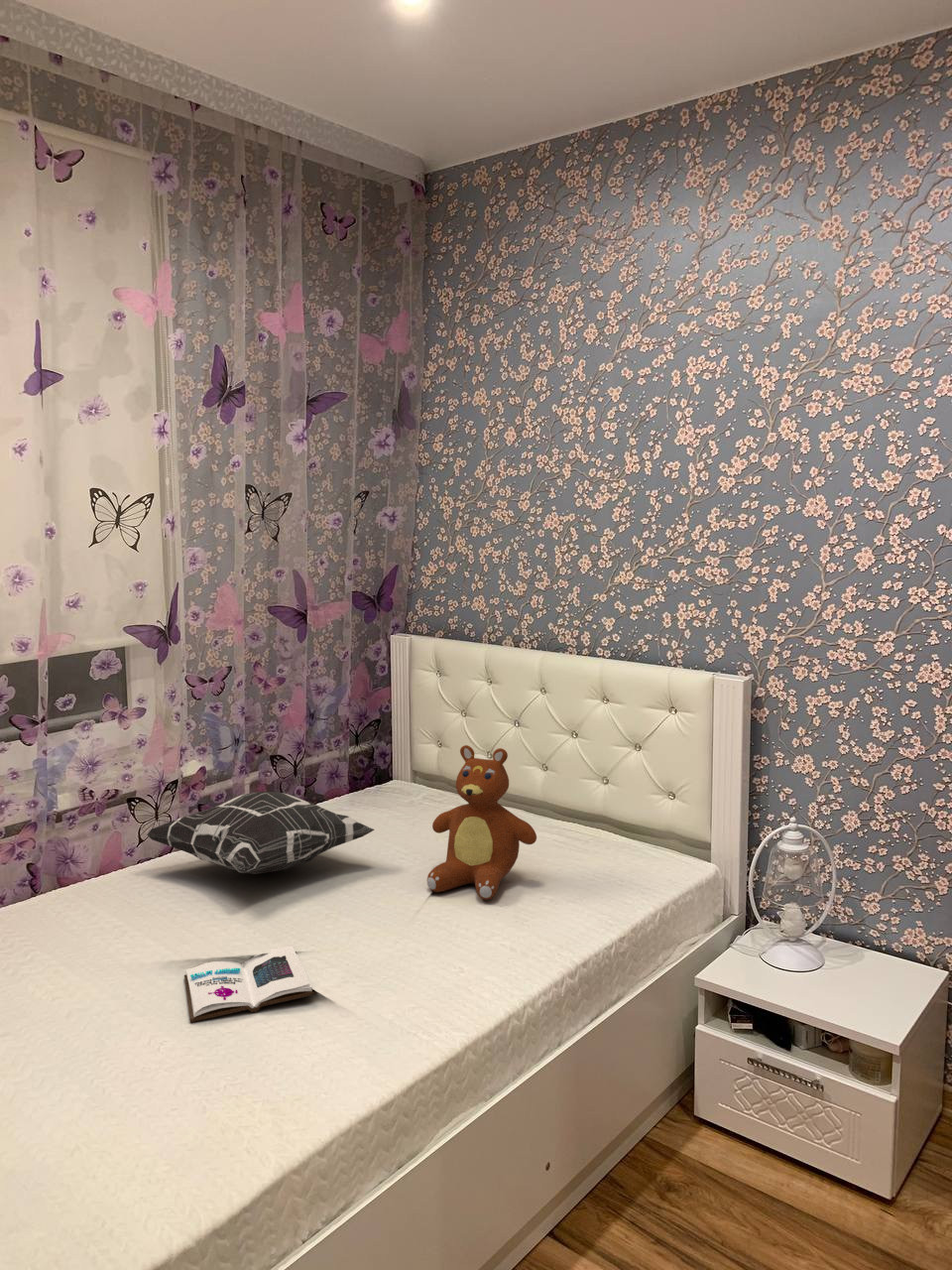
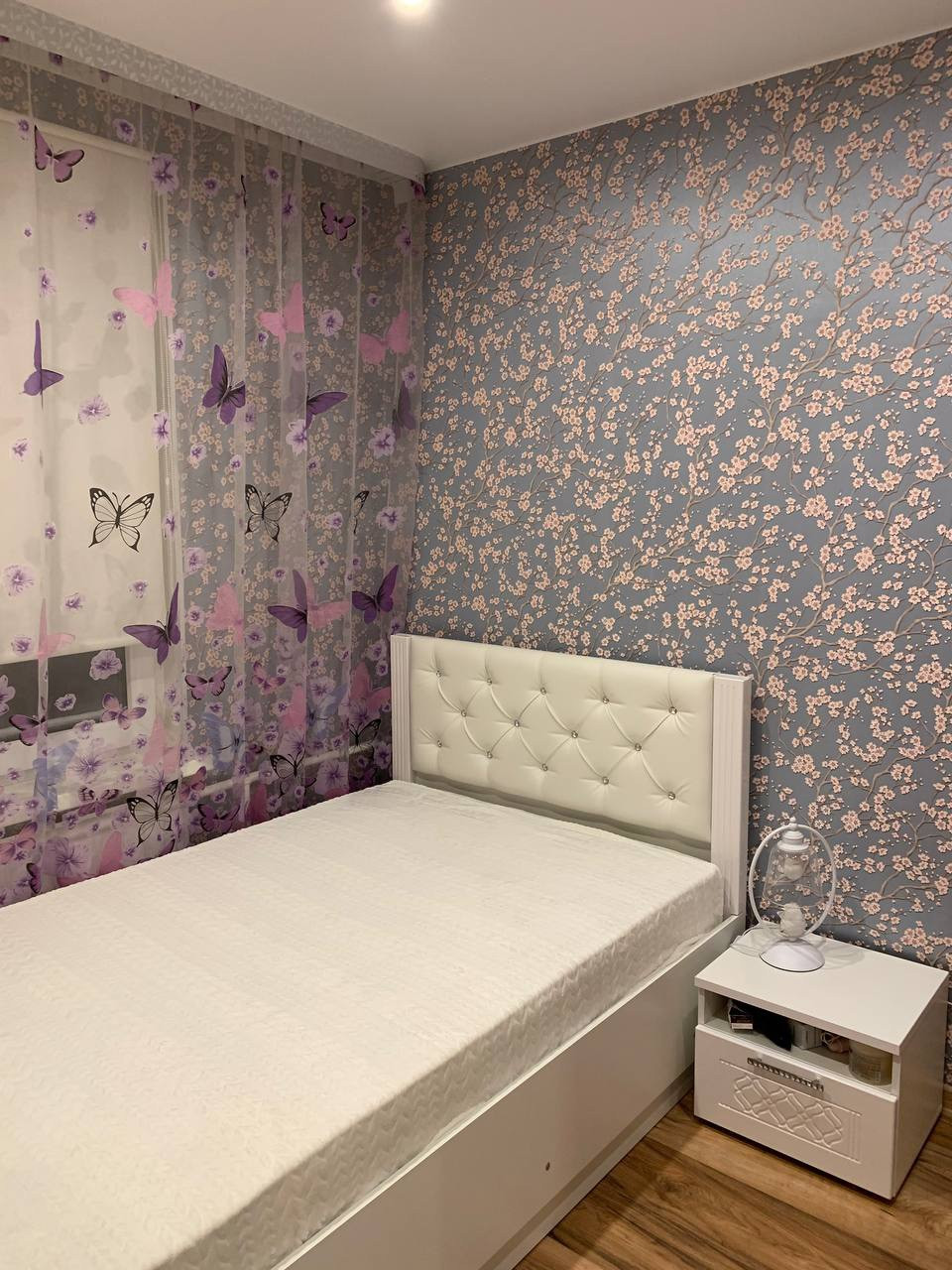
- book (248, 979)
- teddy bear (475, 818)
- decorative pillow (262, 829)
